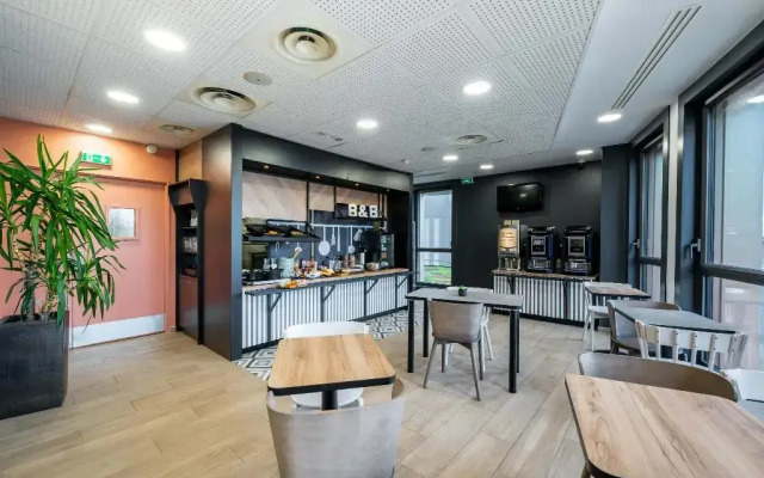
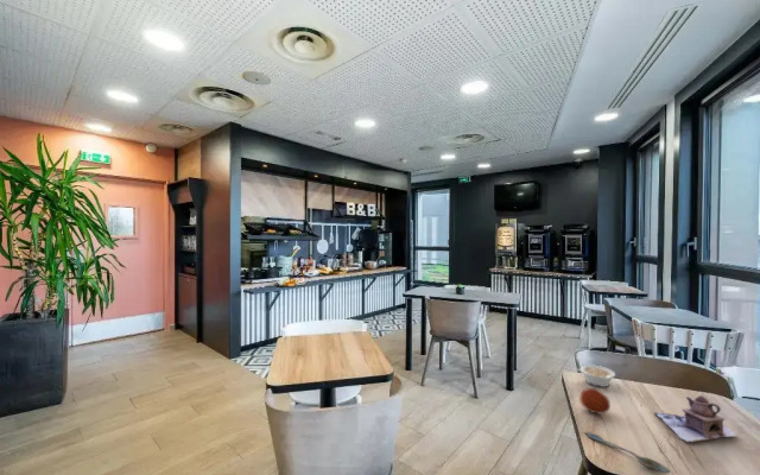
+ fruit (594, 400)
+ legume (596, 375)
+ spoon (622, 449)
+ teapot (699, 412)
